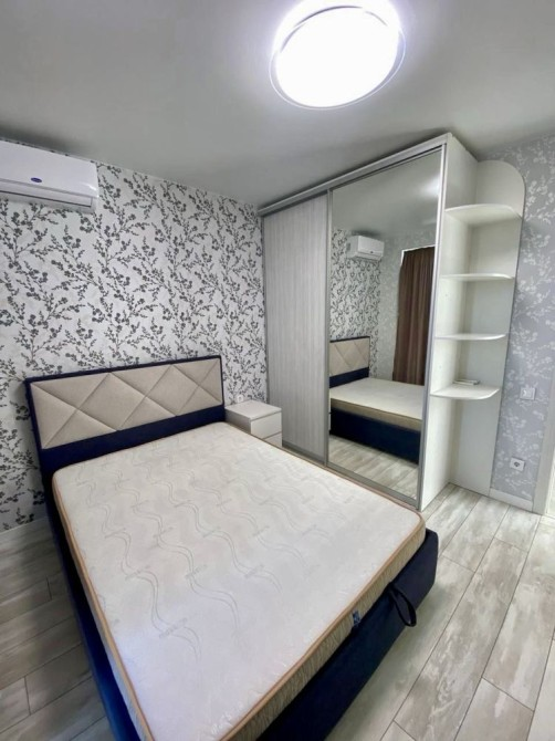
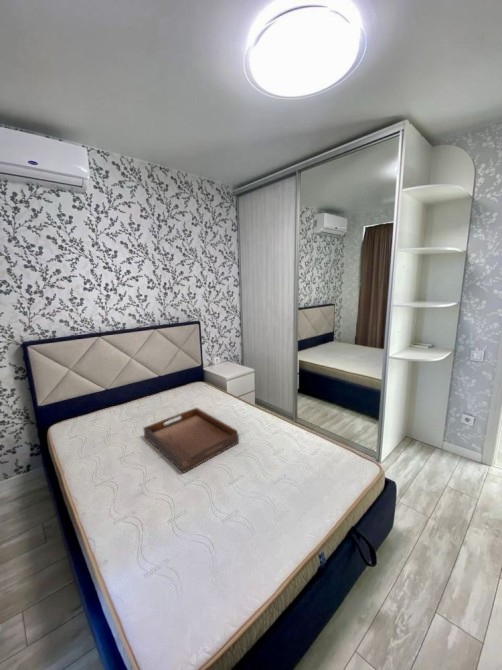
+ serving tray (191, 434)
